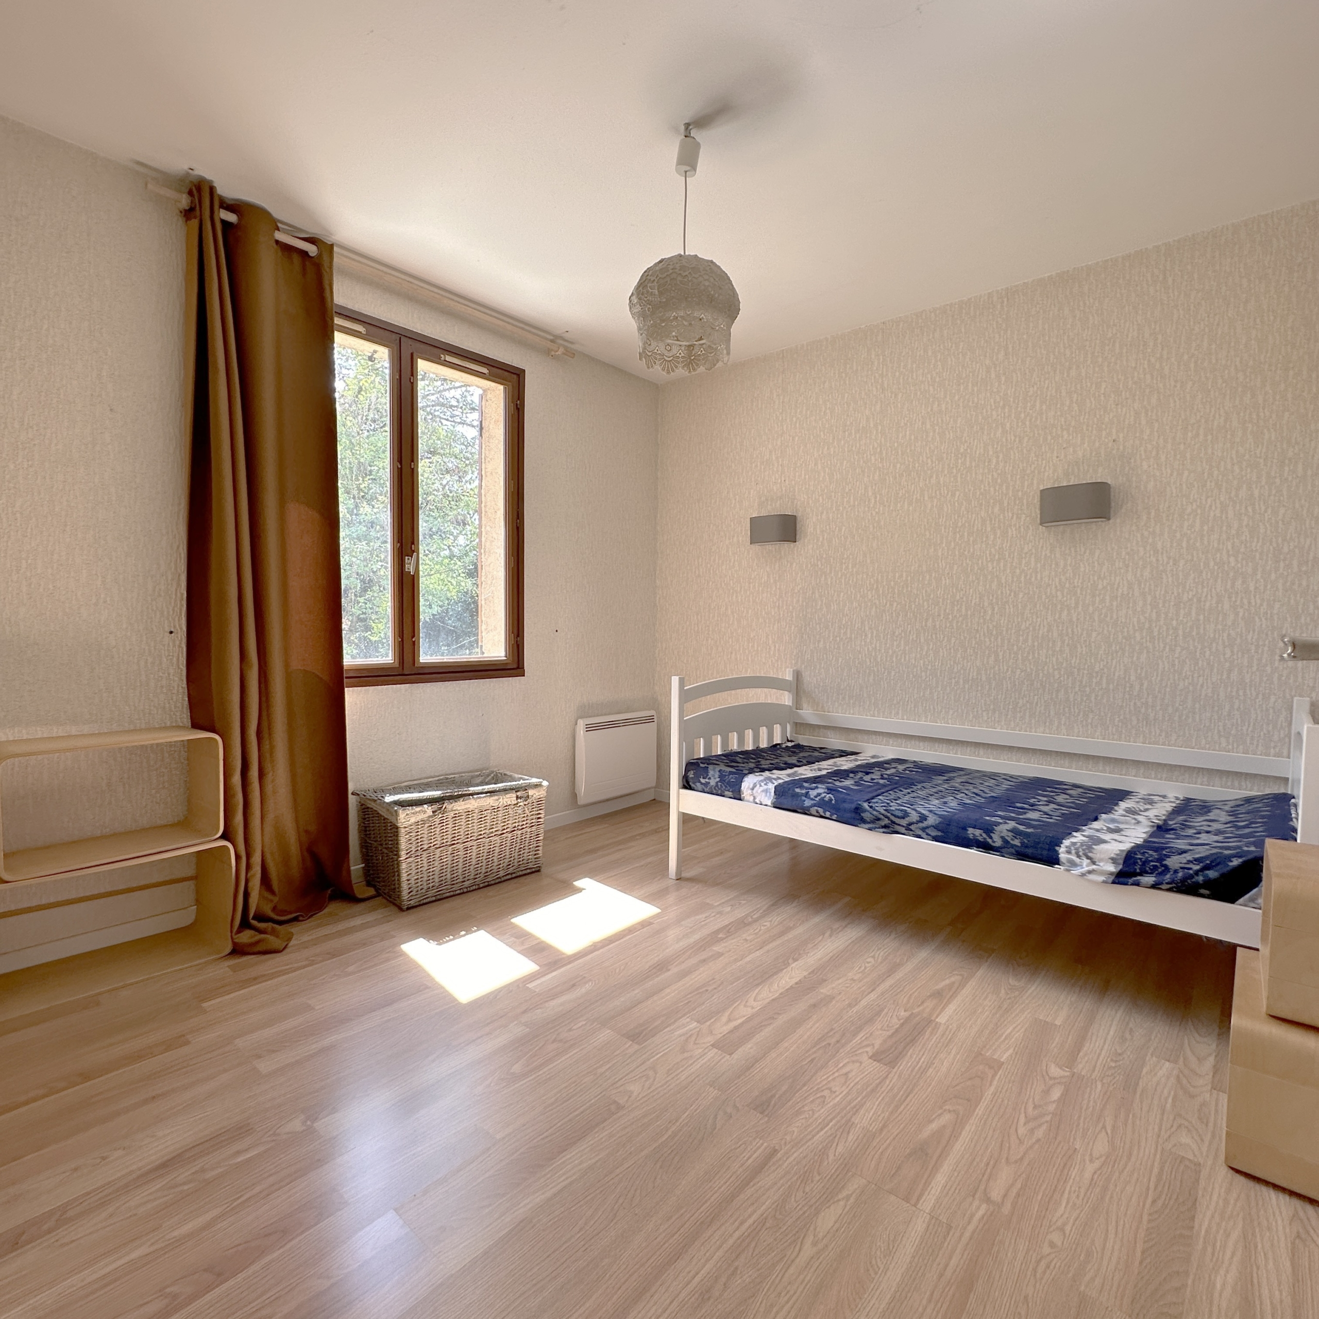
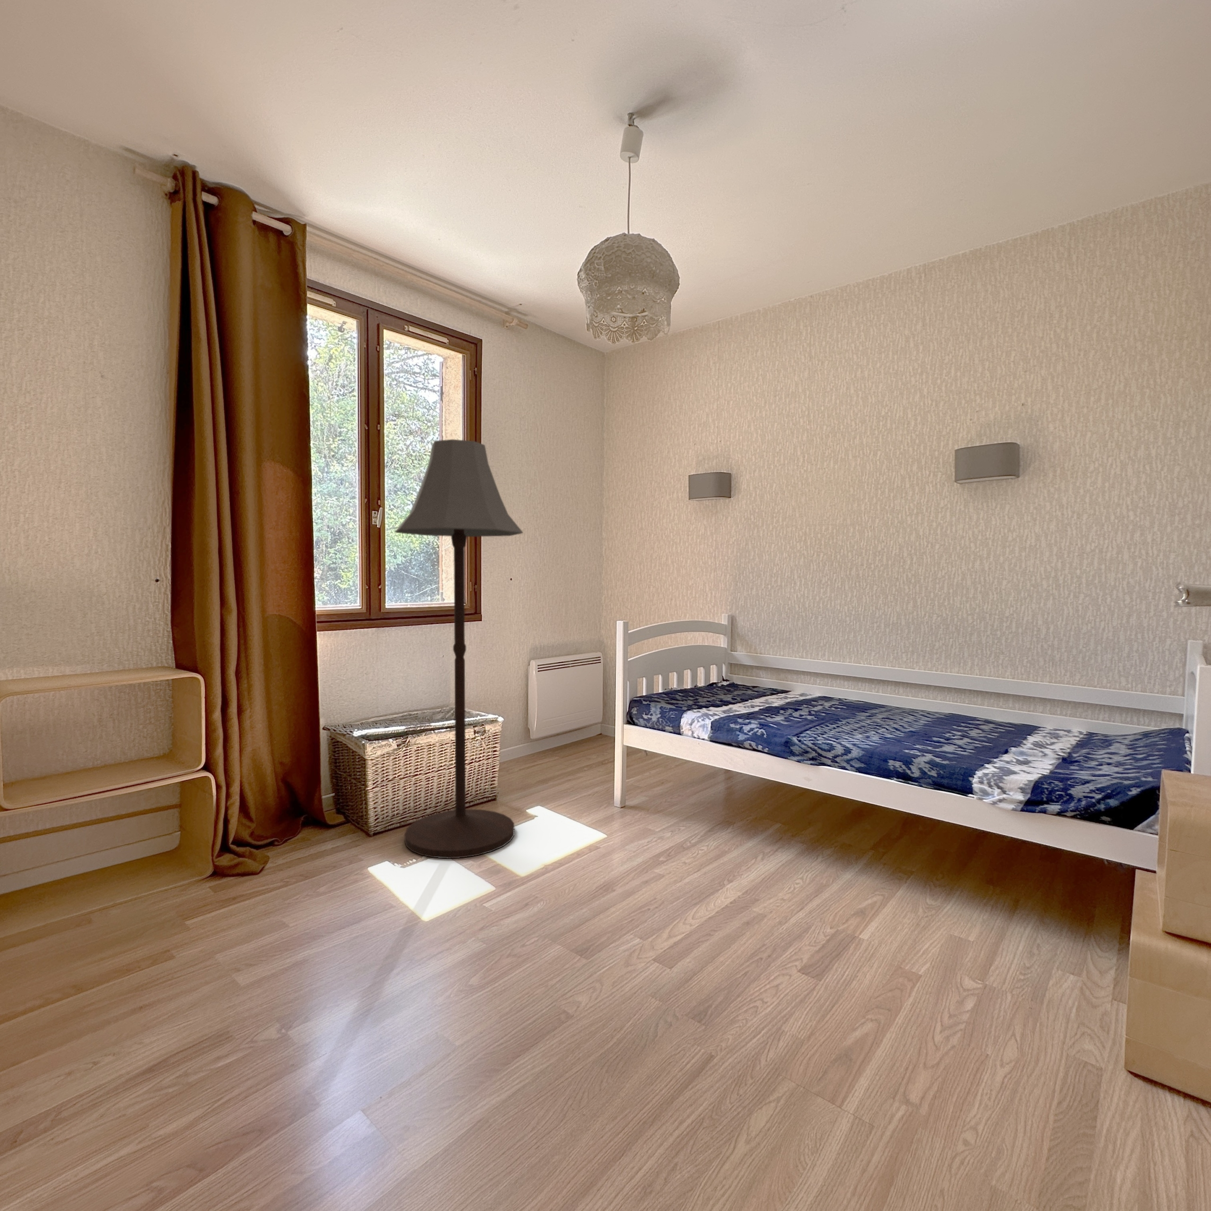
+ floor lamp (459, 642)
